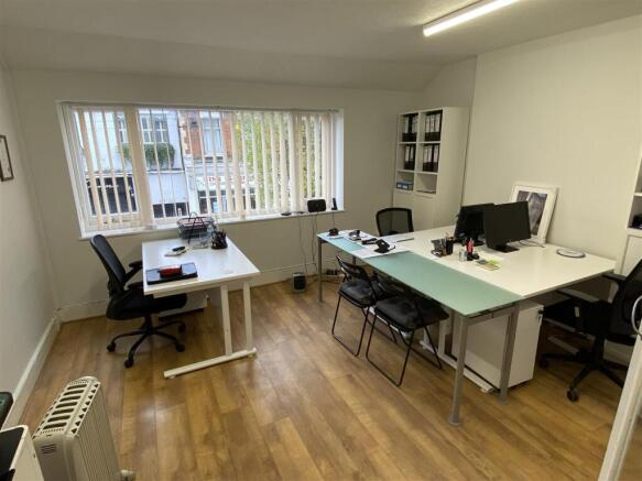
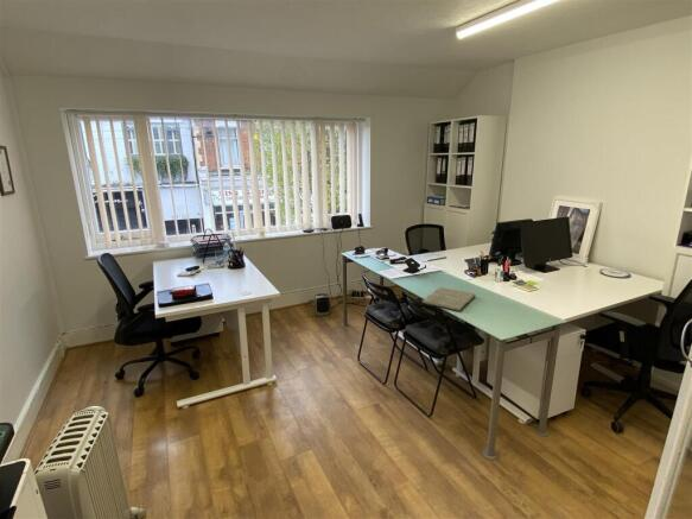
+ book (449, 297)
